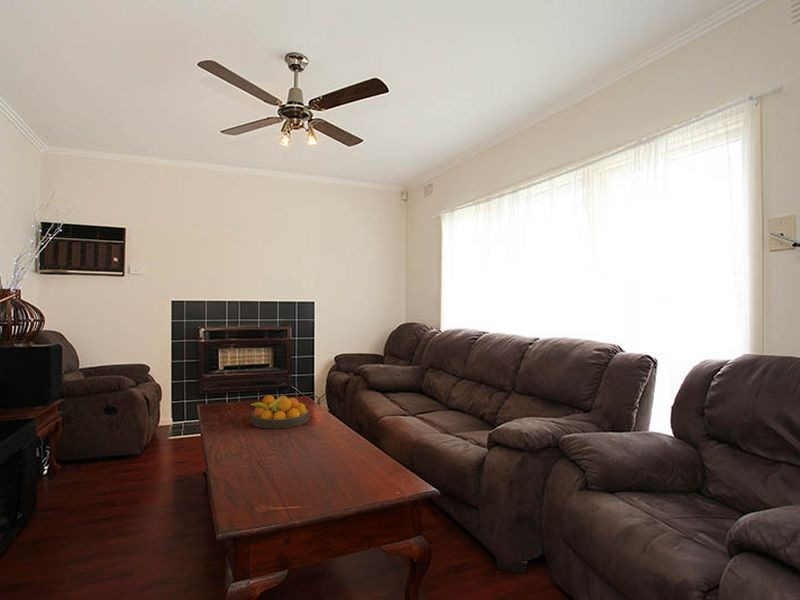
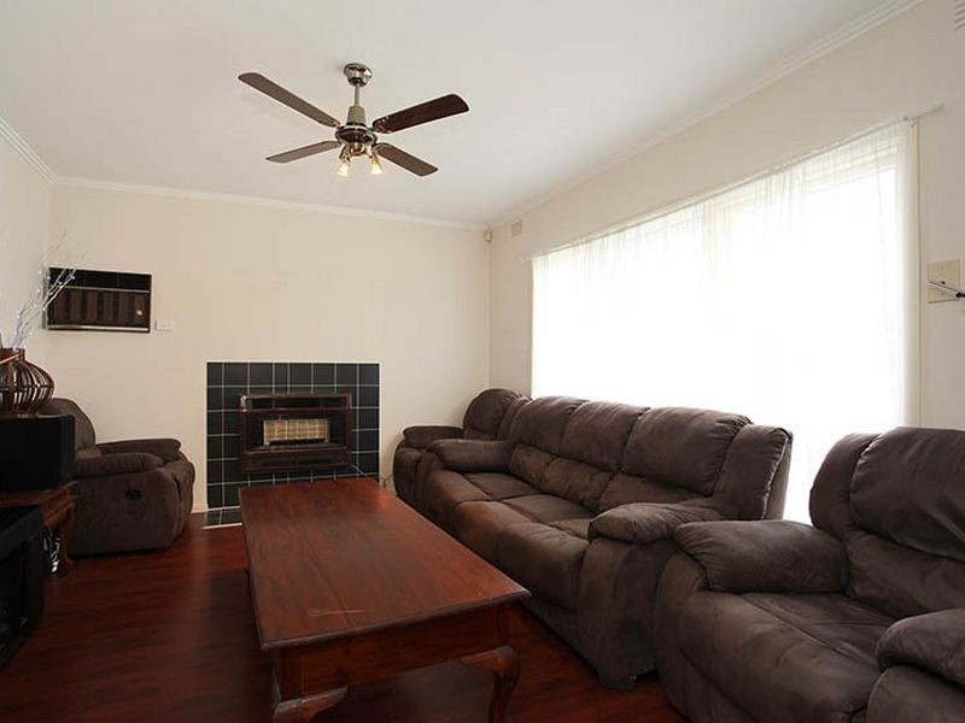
- fruit bowl (280, 408)
